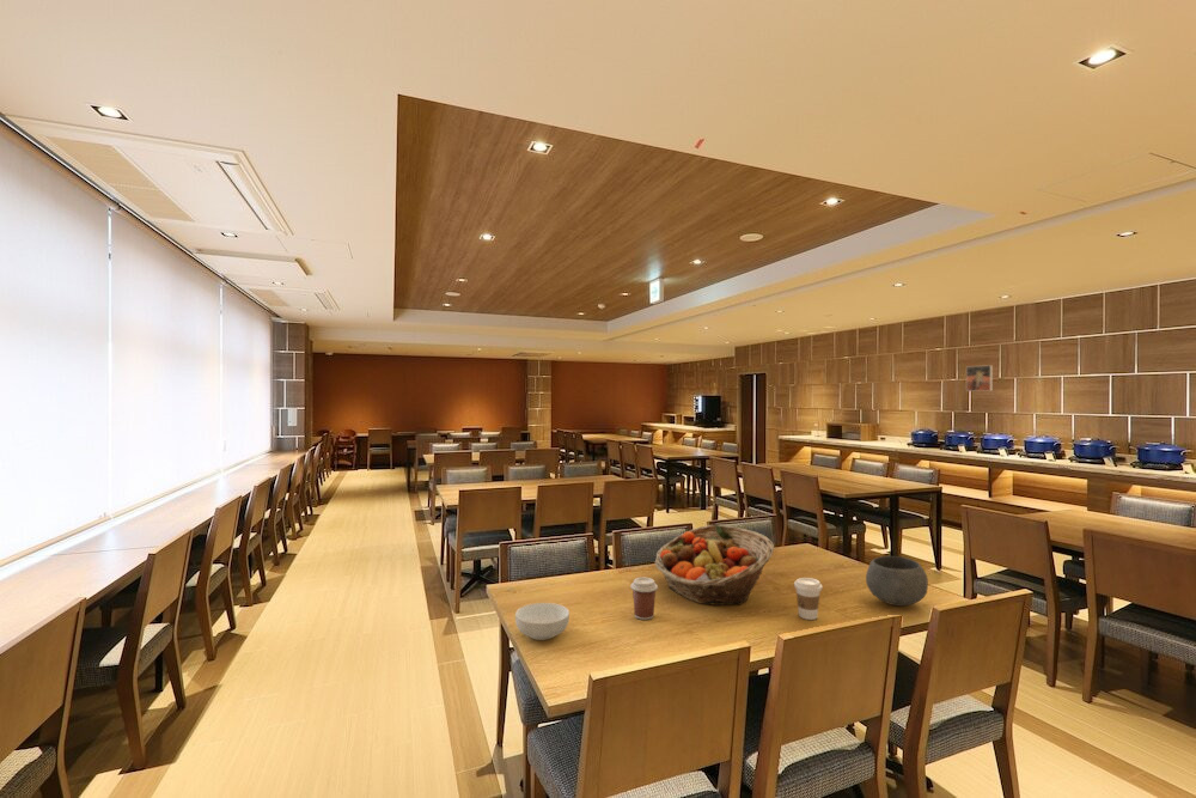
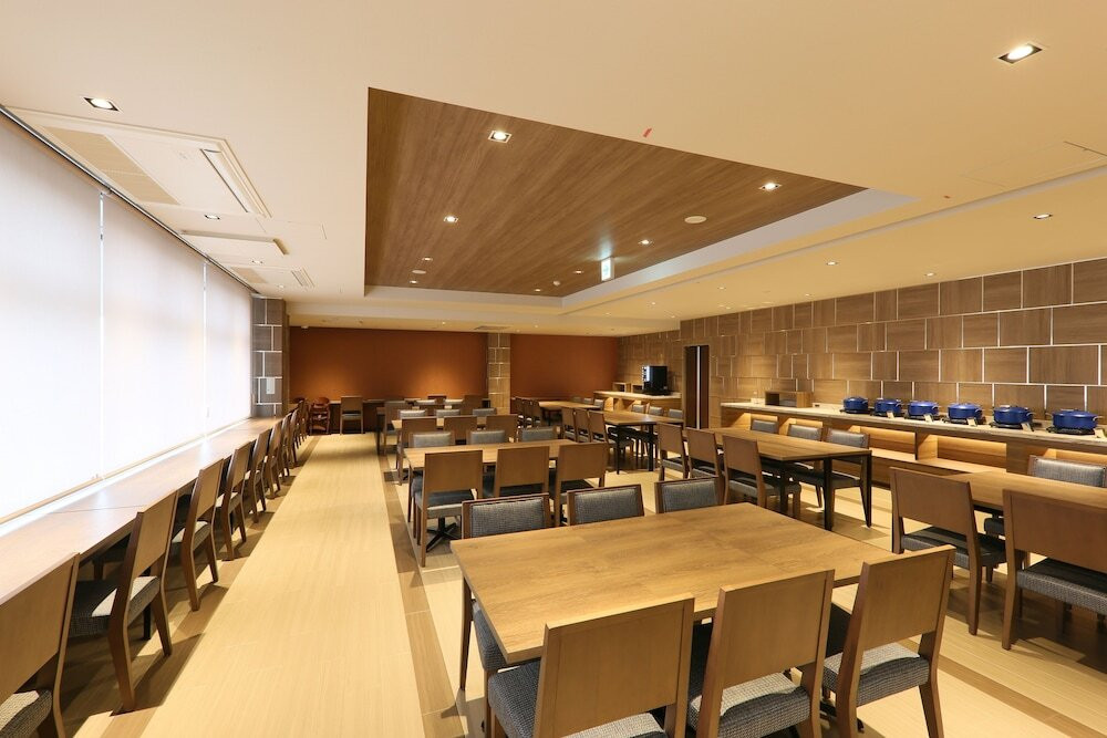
- fruit basket (712, 561)
- coffee cup (643, 597)
- cereal bowl (542, 623)
- bowl (896, 581)
- coffee cup (807, 598)
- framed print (978, 378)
